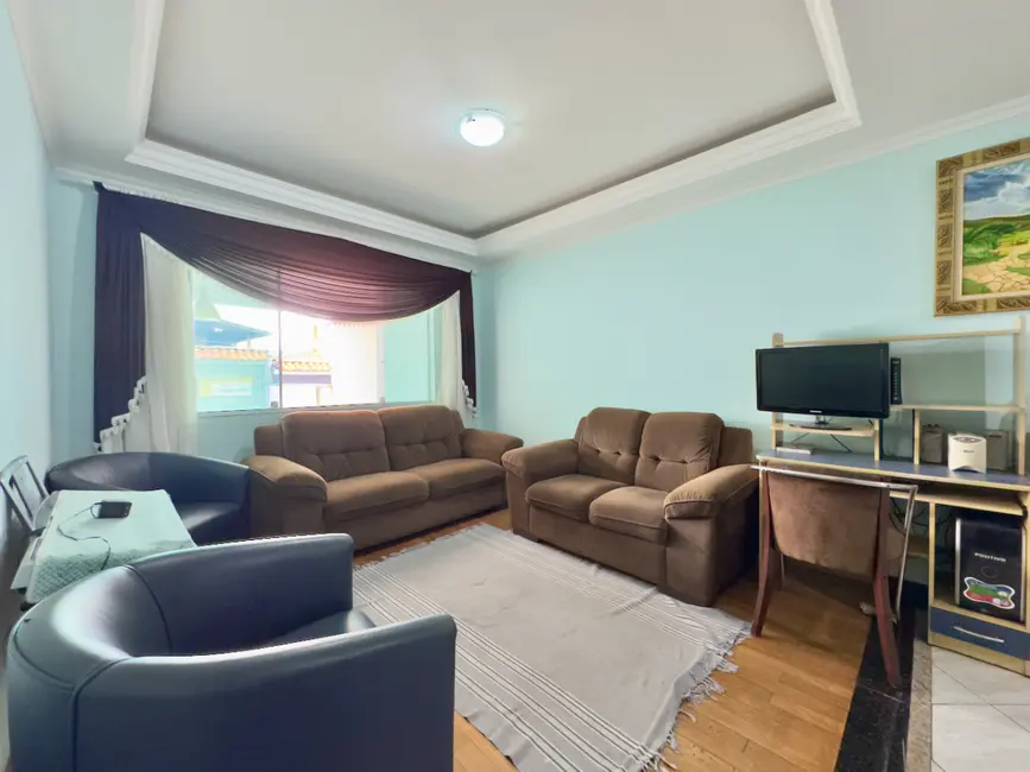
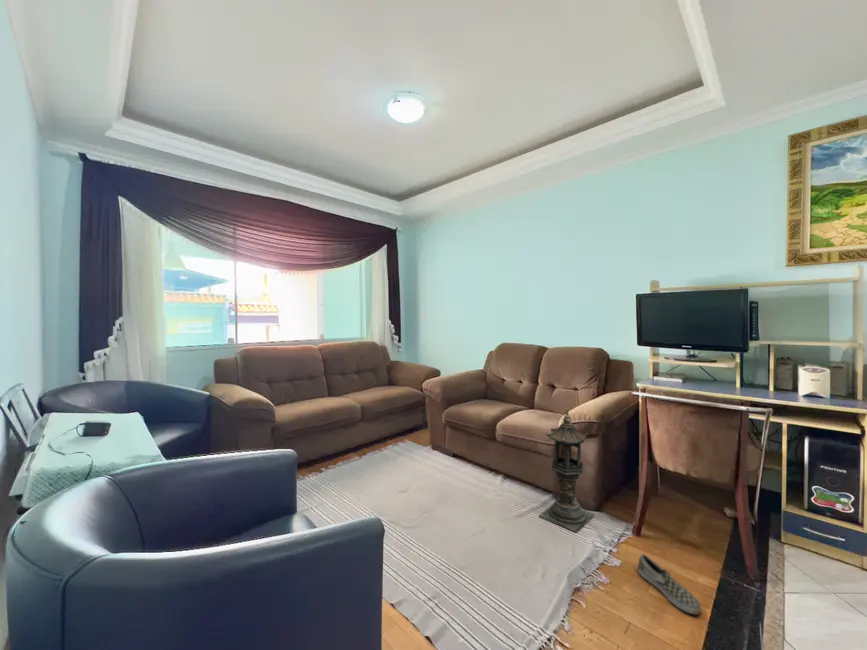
+ shoe (668, 580)
+ lantern (566, 463)
